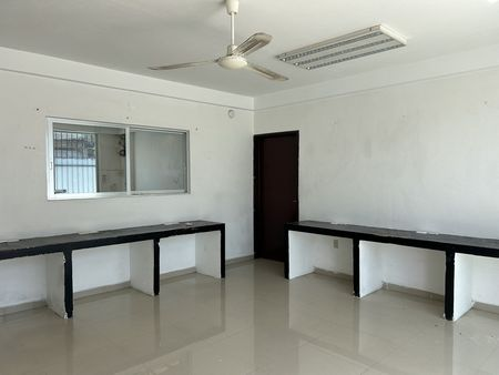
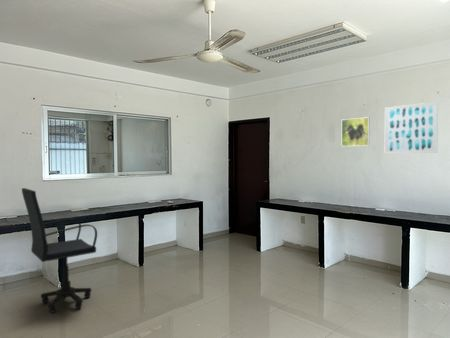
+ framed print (355, 132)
+ wall art (409, 129)
+ office chair (61, 246)
